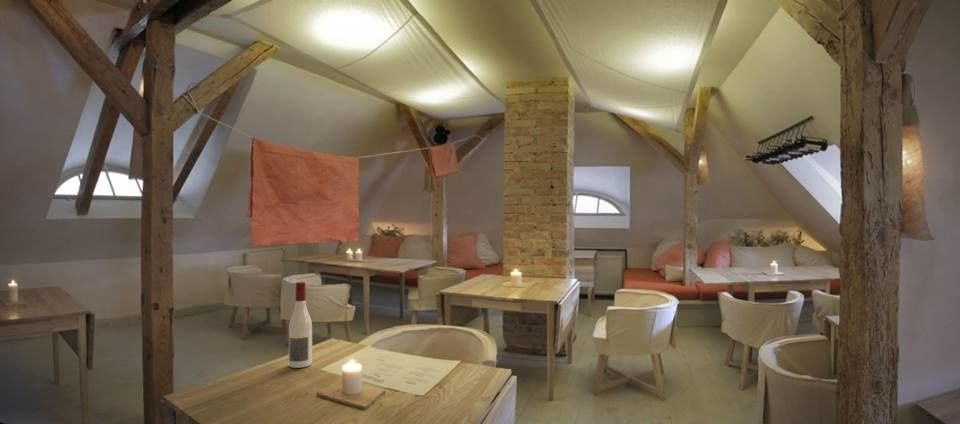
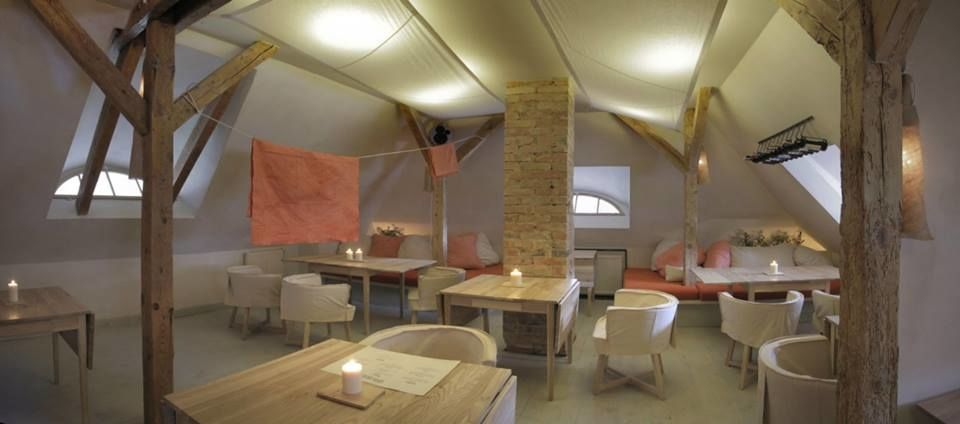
- alcohol (300, 323)
